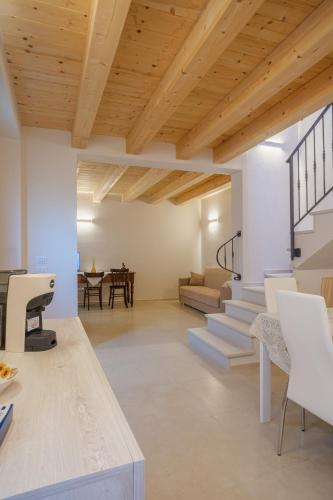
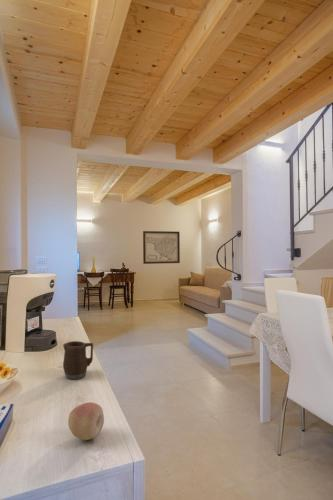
+ fruit (85, 420)
+ wall art (161, 247)
+ mug (78, 358)
